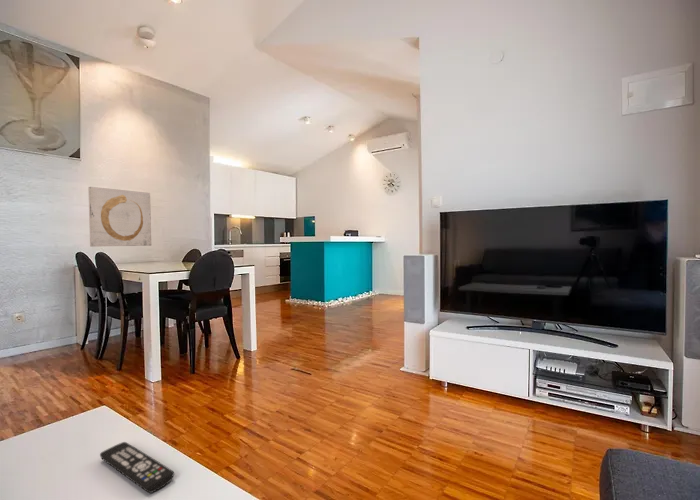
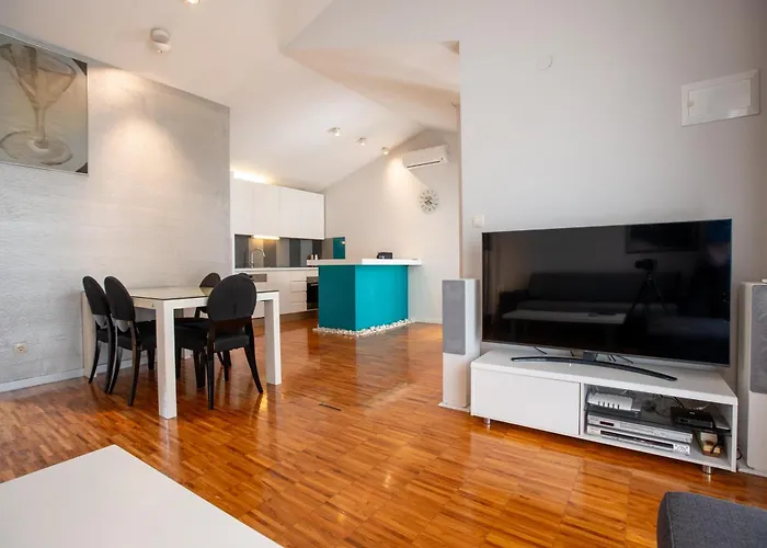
- remote control (135, 465)
- wall art (121, 218)
